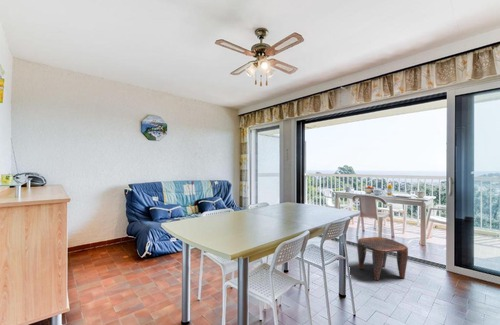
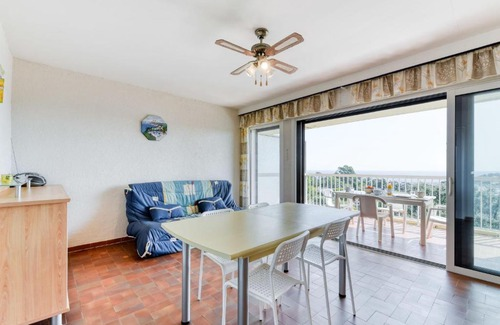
- stool (381, 257)
